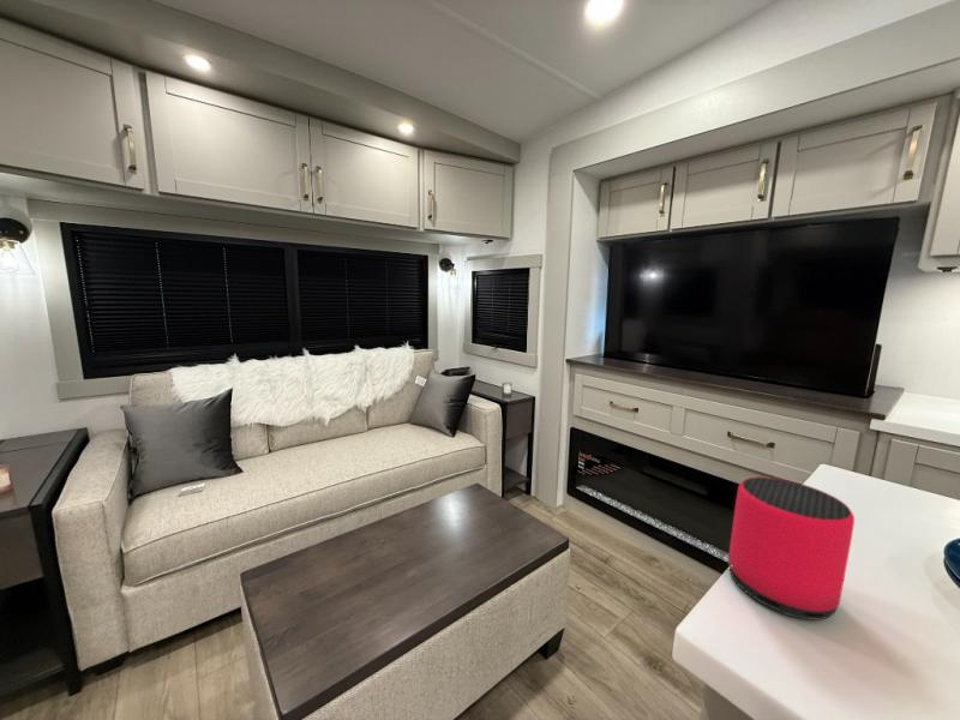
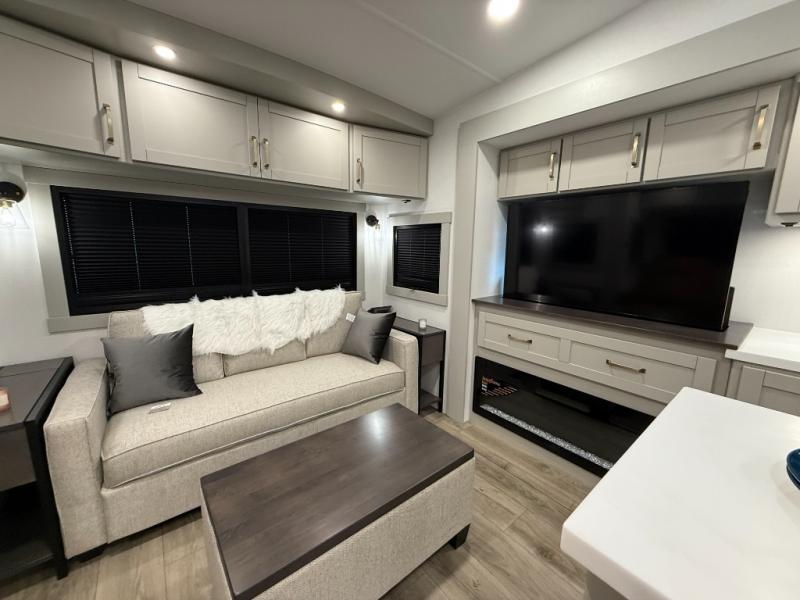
- speaker (785, 542)
